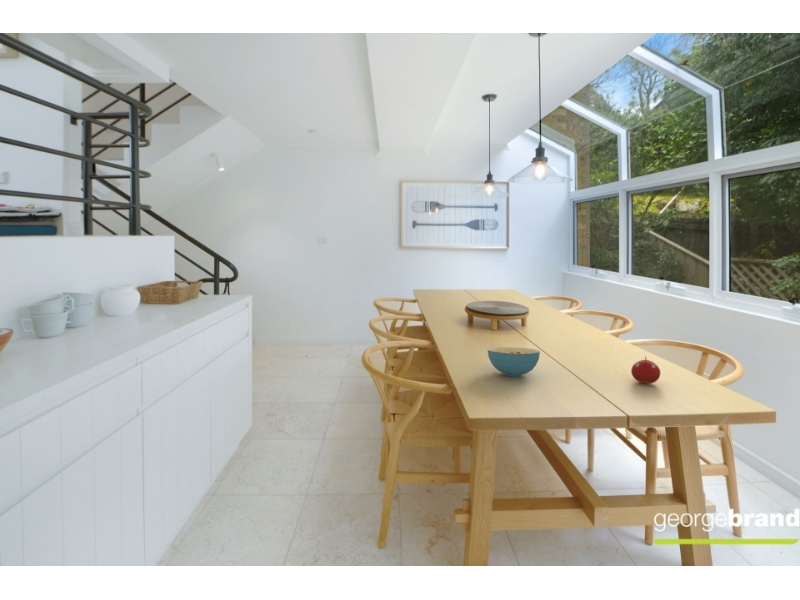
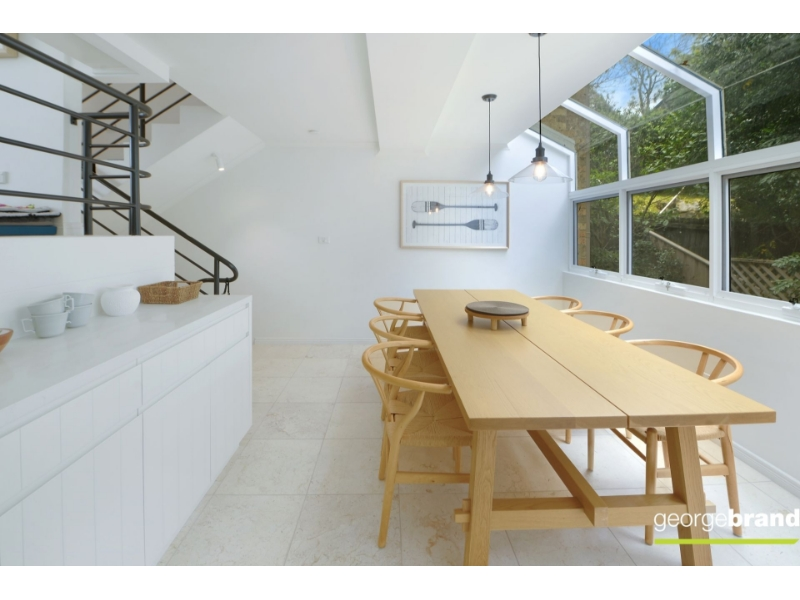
- cereal bowl (513, 362)
- fruit (645, 369)
